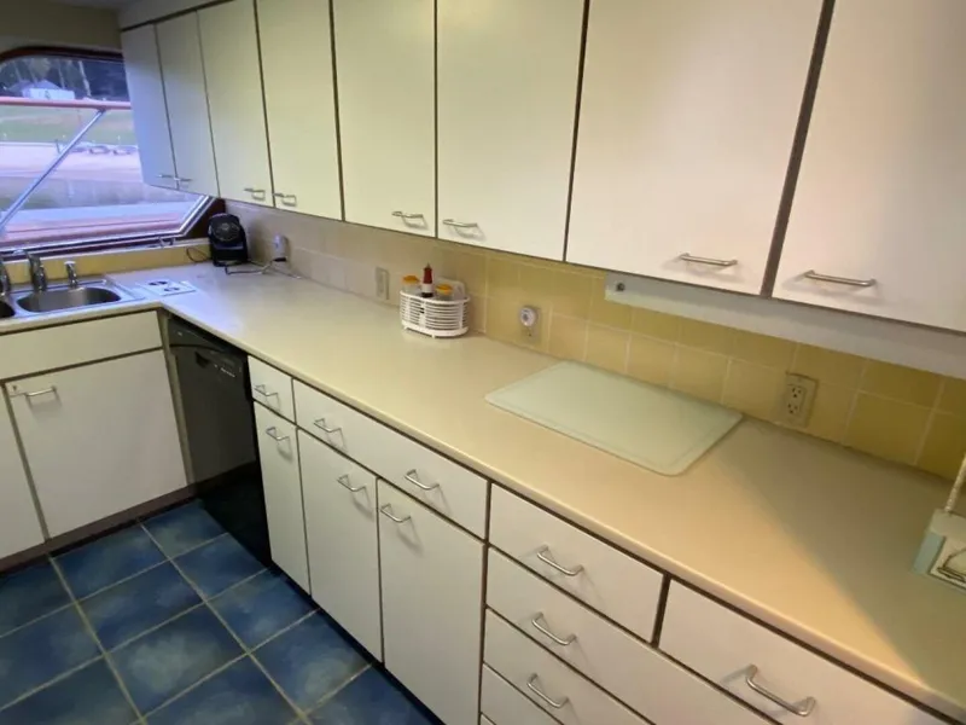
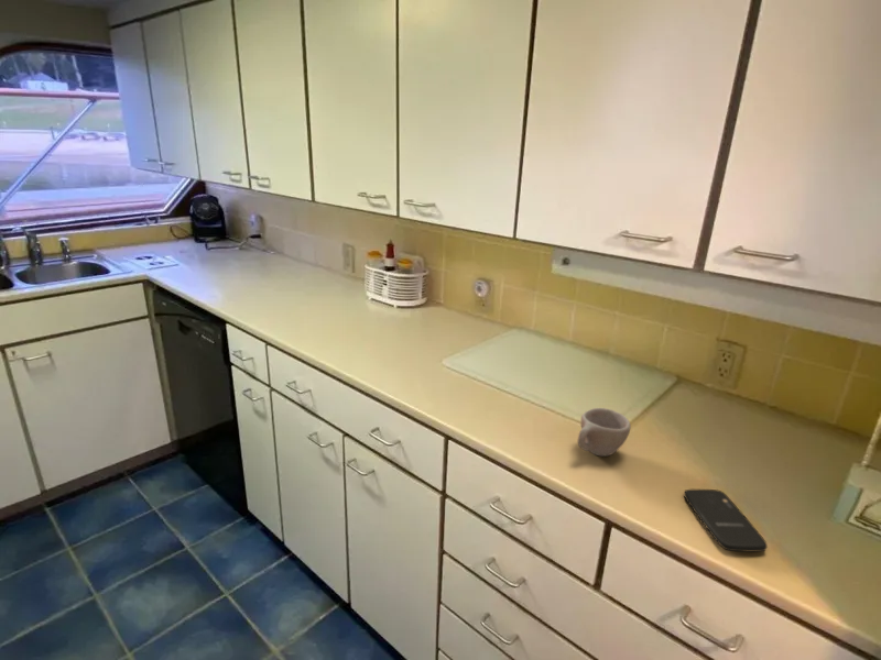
+ cup (599, 437)
+ smartphone (722, 518)
